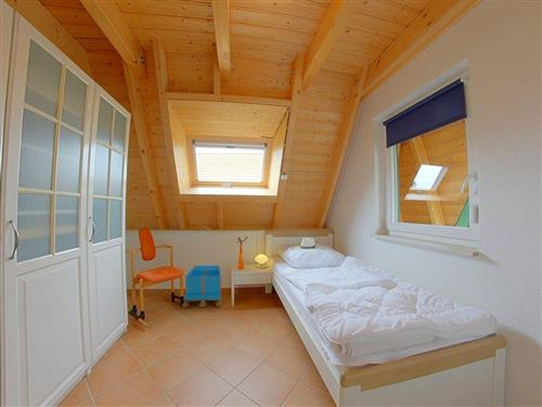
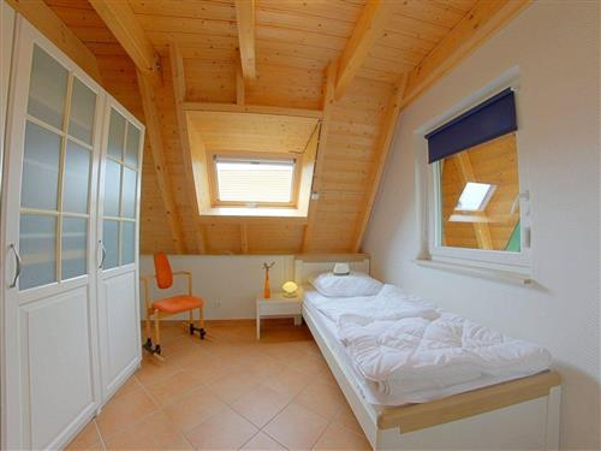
- storage bin (206, 283)
